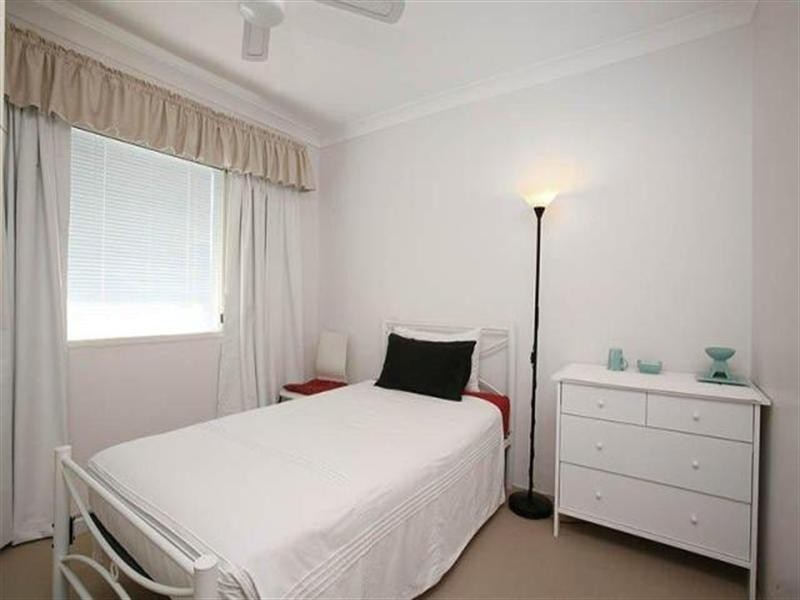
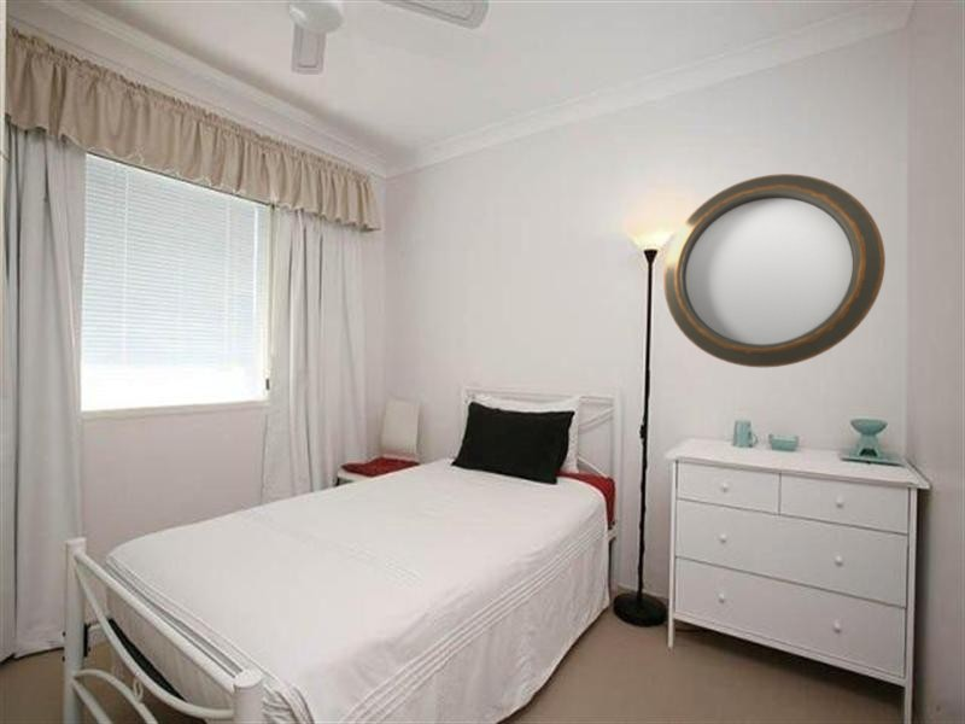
+ home mirror (761, 270)
